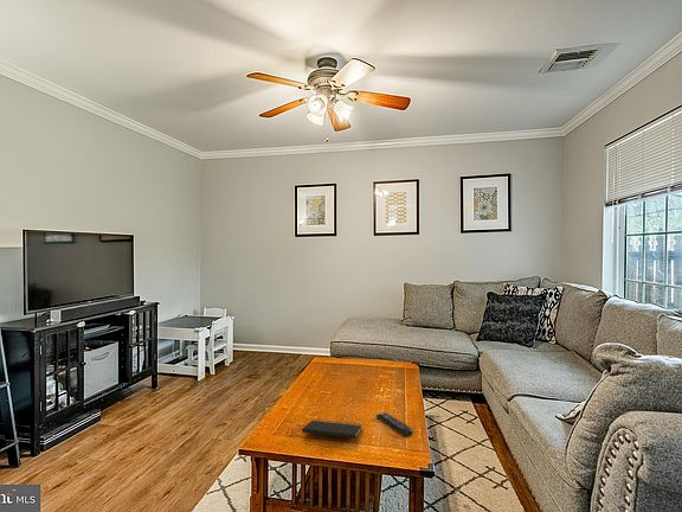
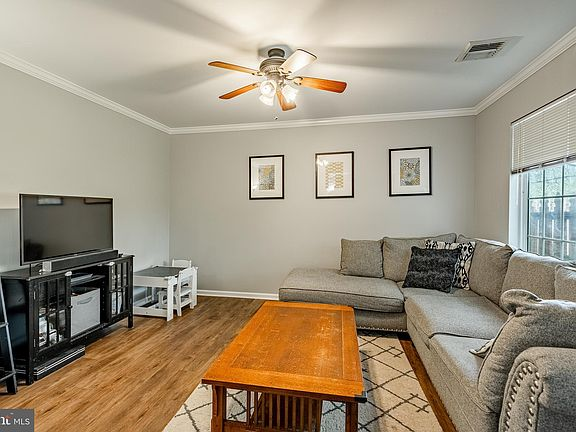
- remote control (393, 422)
- notepad (333, 428)
